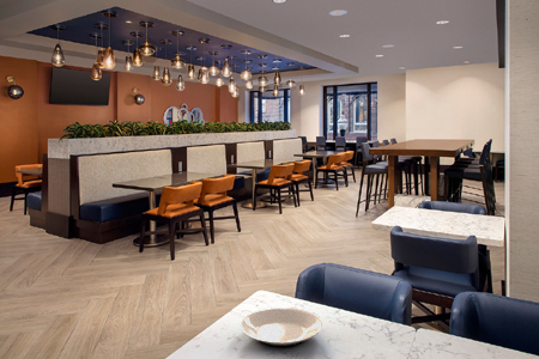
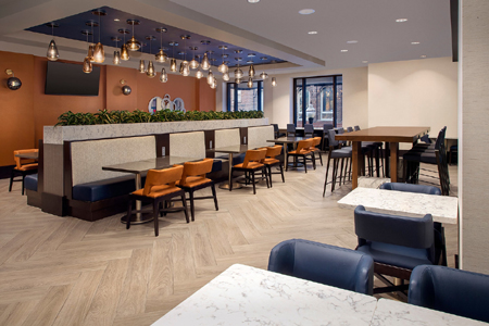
- plate (280, 329)
